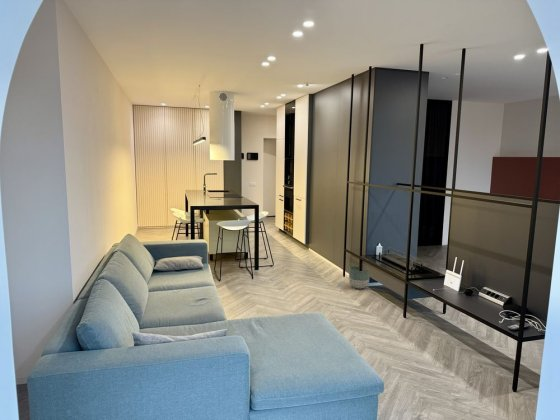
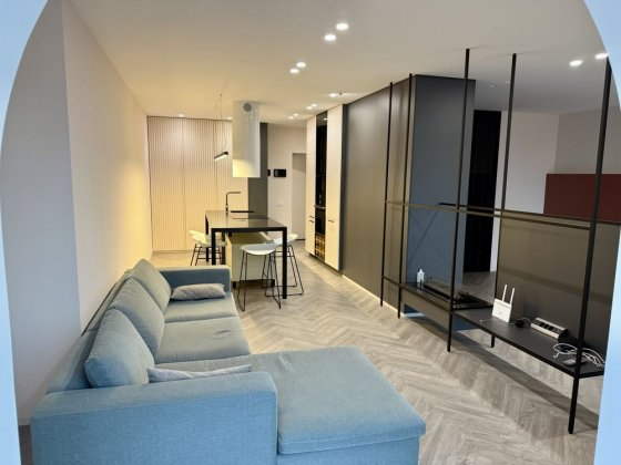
- planter (359, 277)
